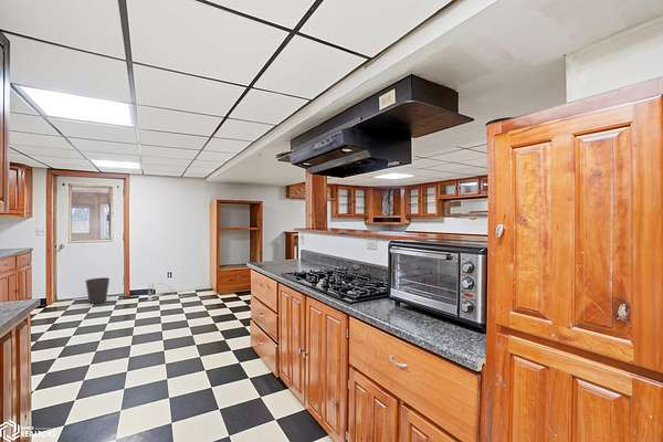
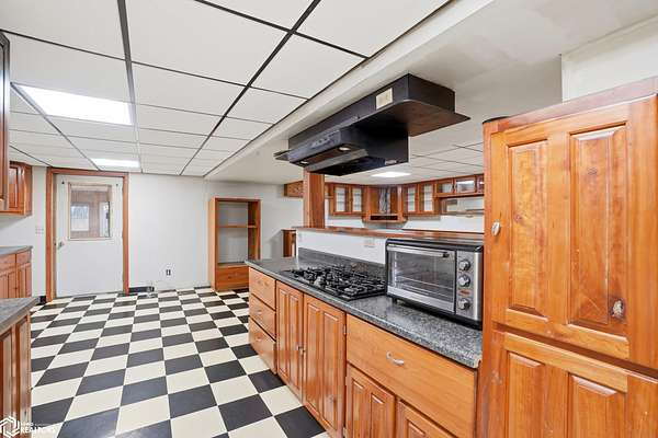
- trash can (97, 291)
